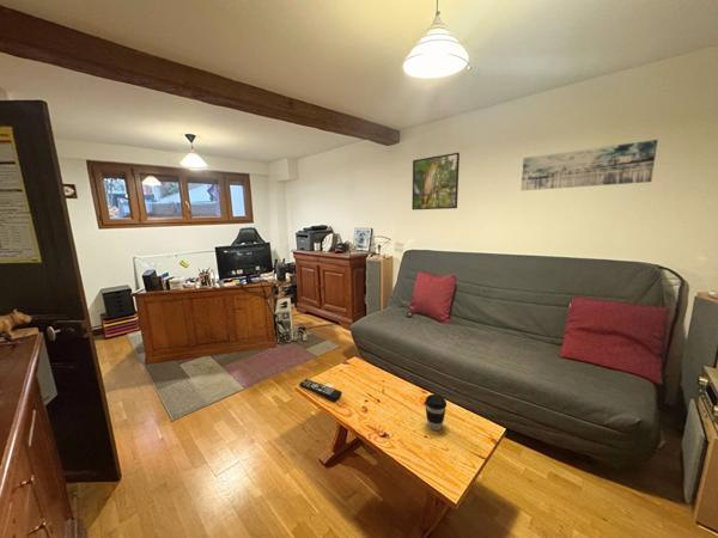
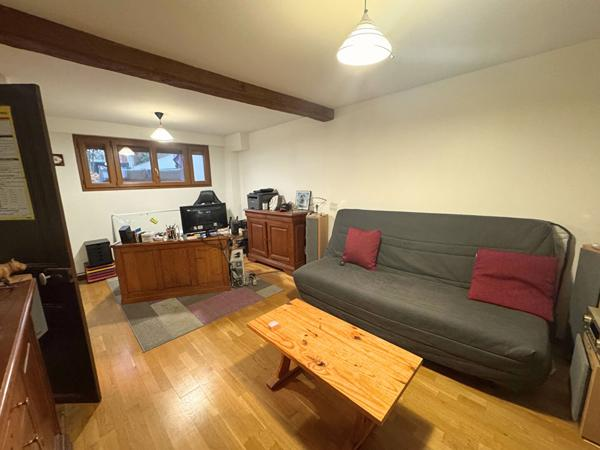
- wall art (580, 169)
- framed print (433, 183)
- remote control (320, 389)
- coffee cup (434, 412)
